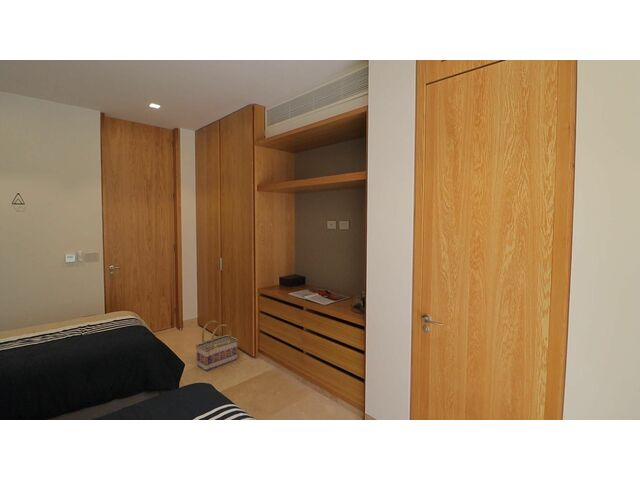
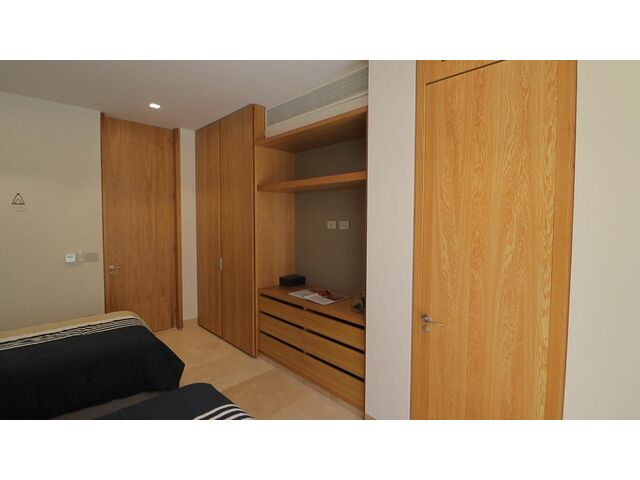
- basket (217, 342)
